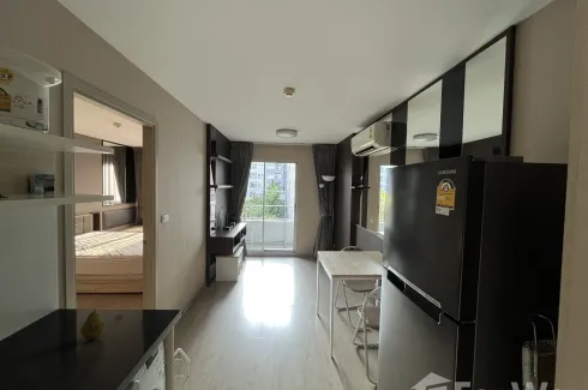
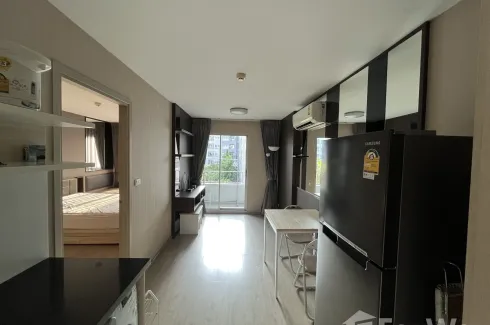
- fruit (92, 324)
